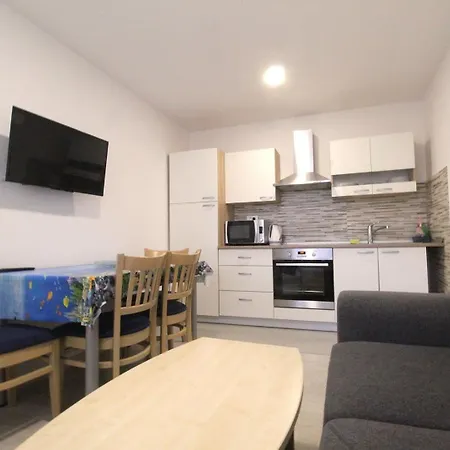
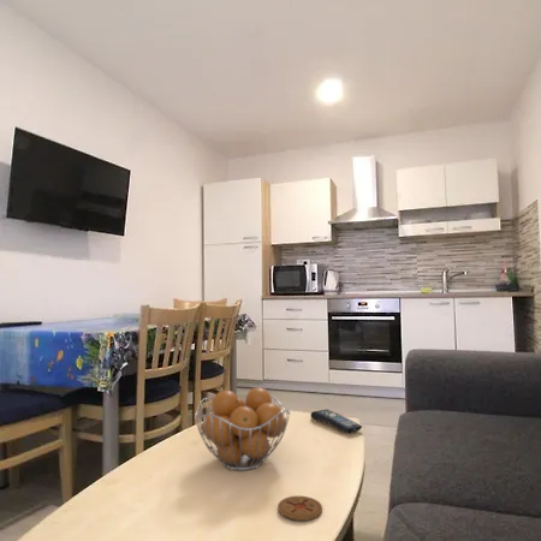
+ coaster (299, 507)
+ fruit basket (242, 426)
+ remote control (334, 420)
